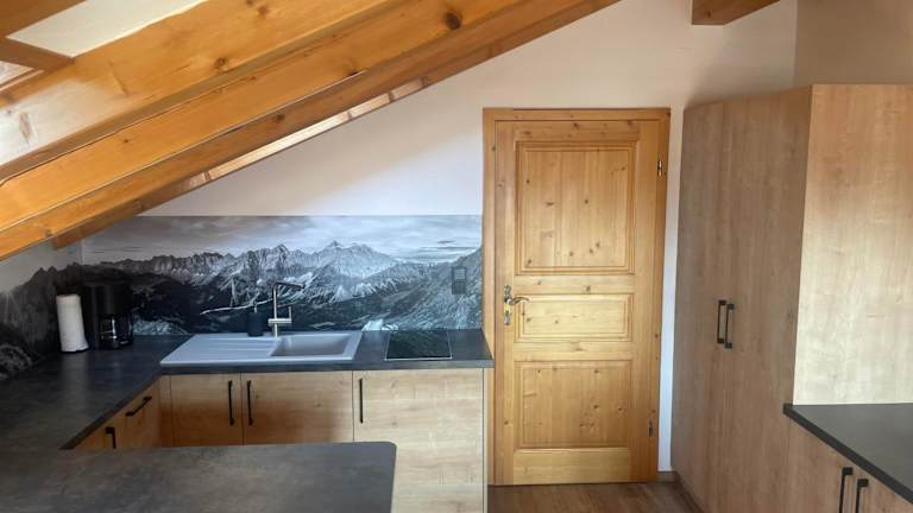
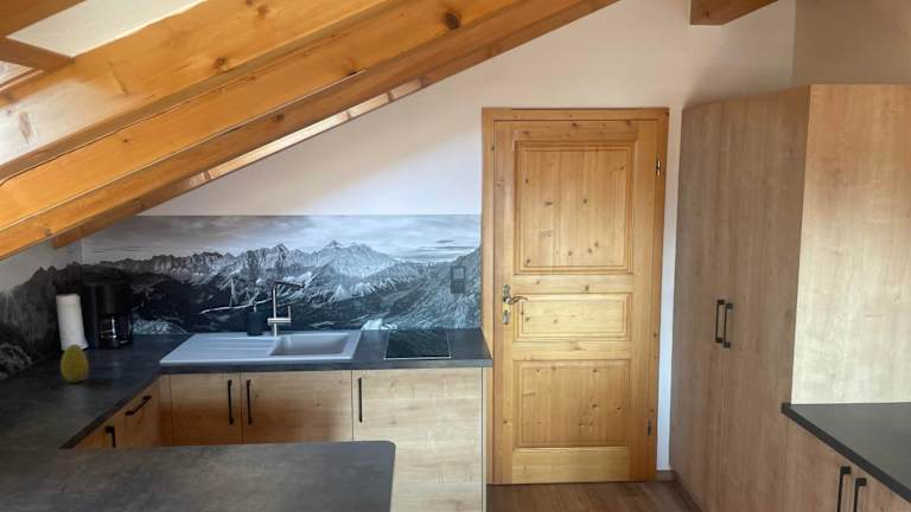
+ fruit (74, 363)
